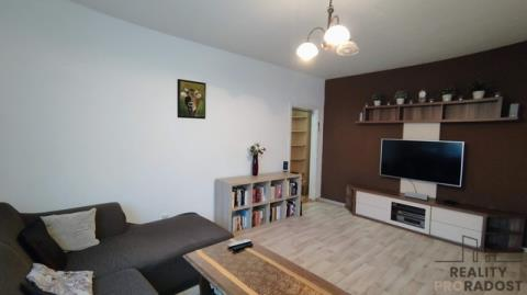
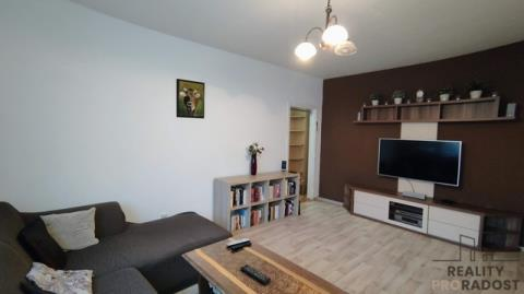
+ remote control (254, 273)
